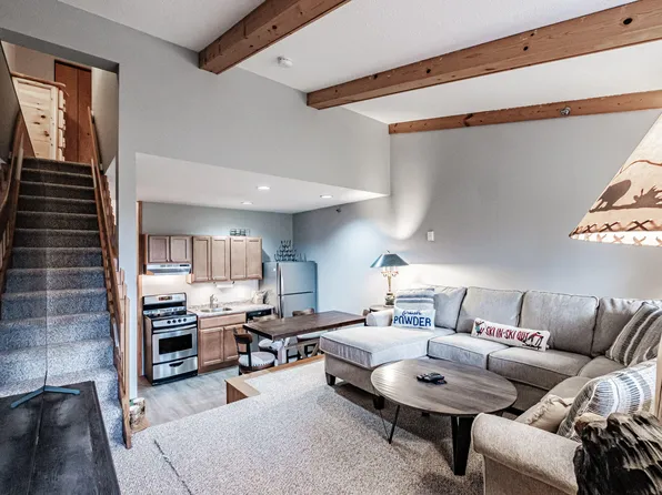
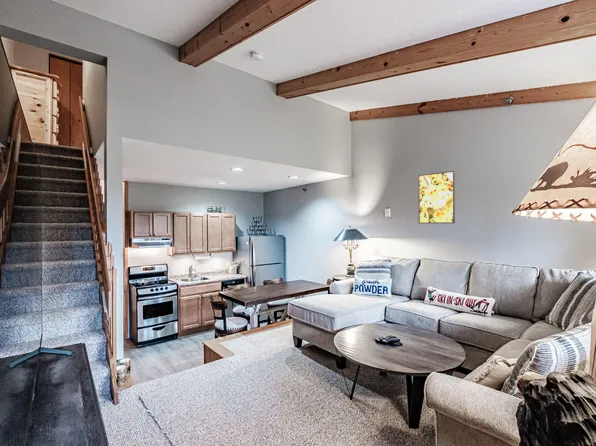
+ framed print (435, 198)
